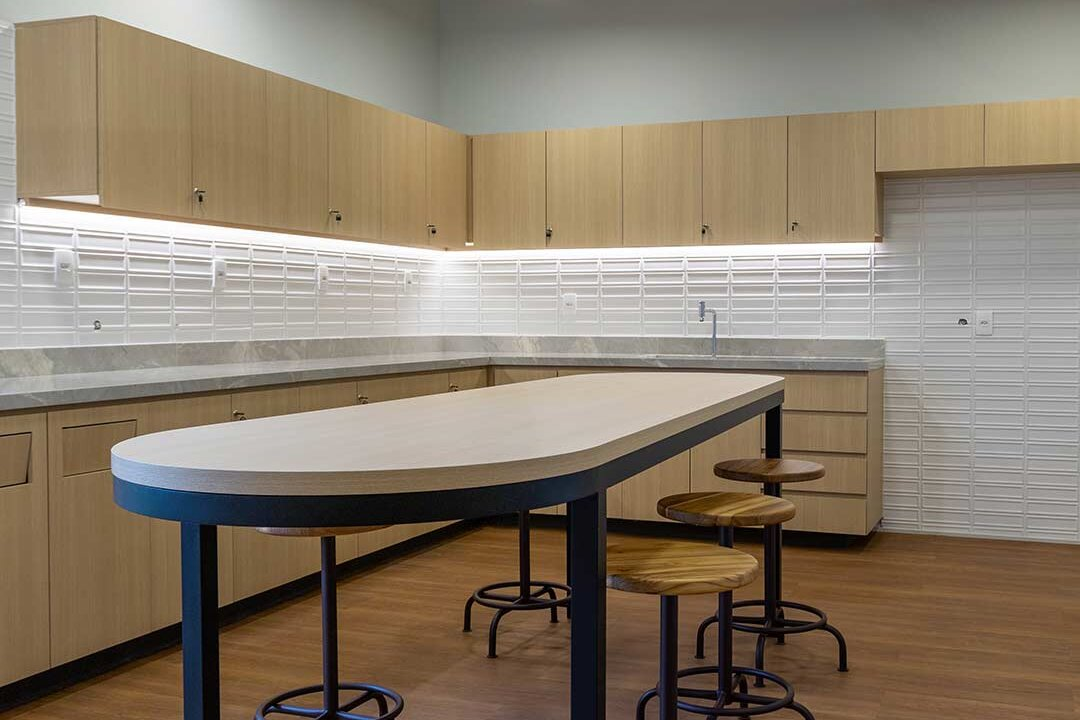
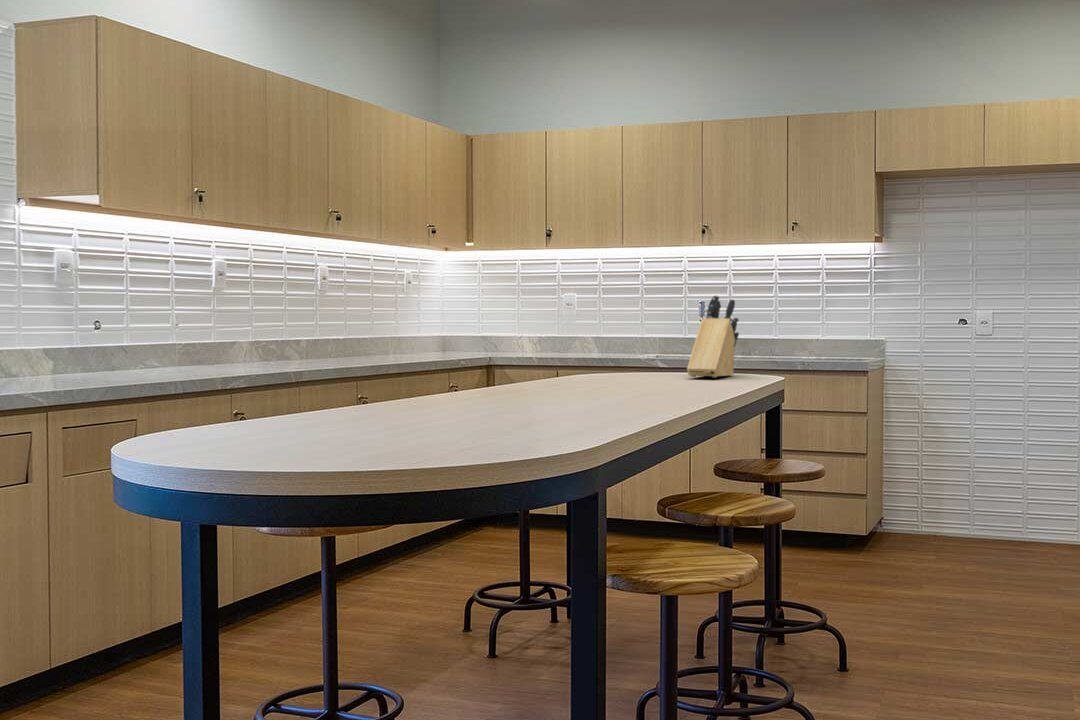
+ knife block (714, 335)
